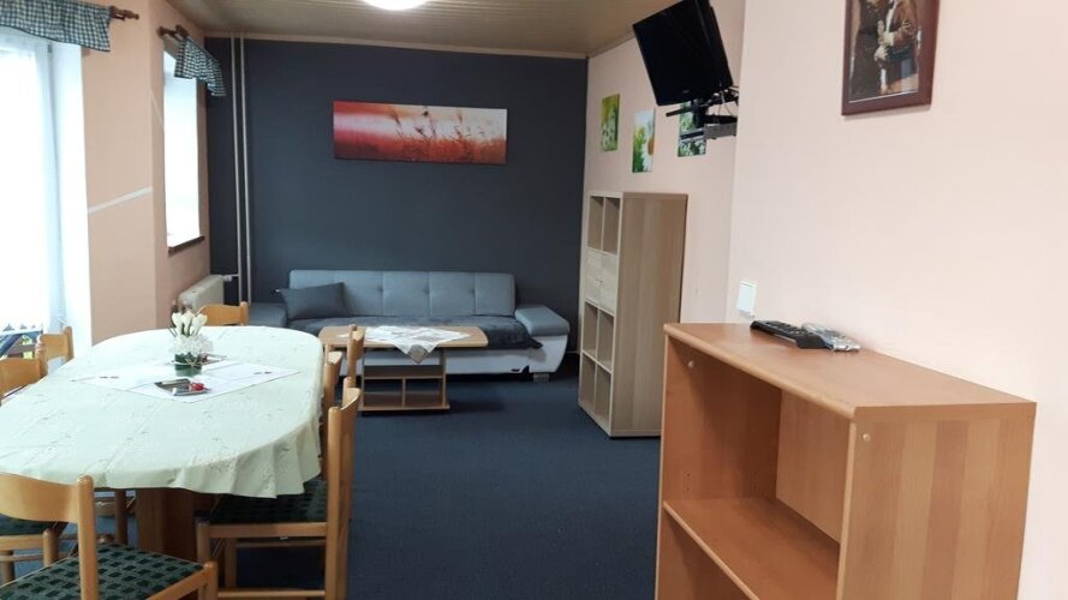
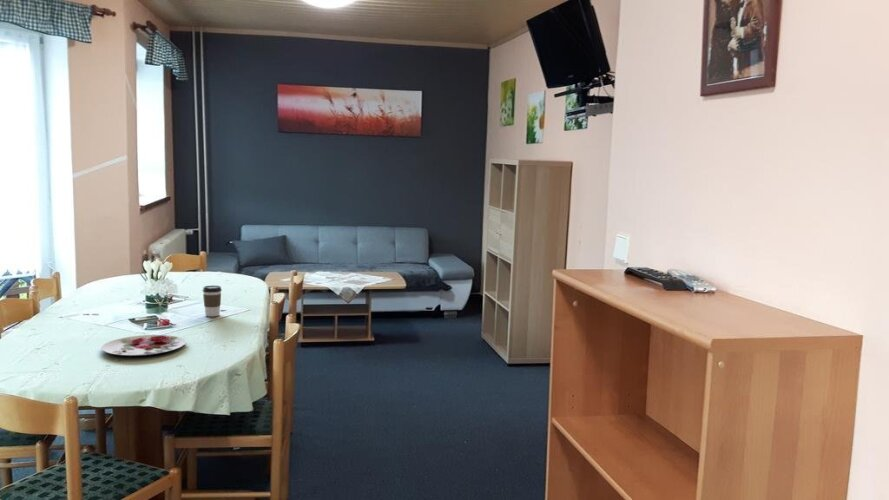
+ coffee cup (212, 300)
+ plate (144, 344)
